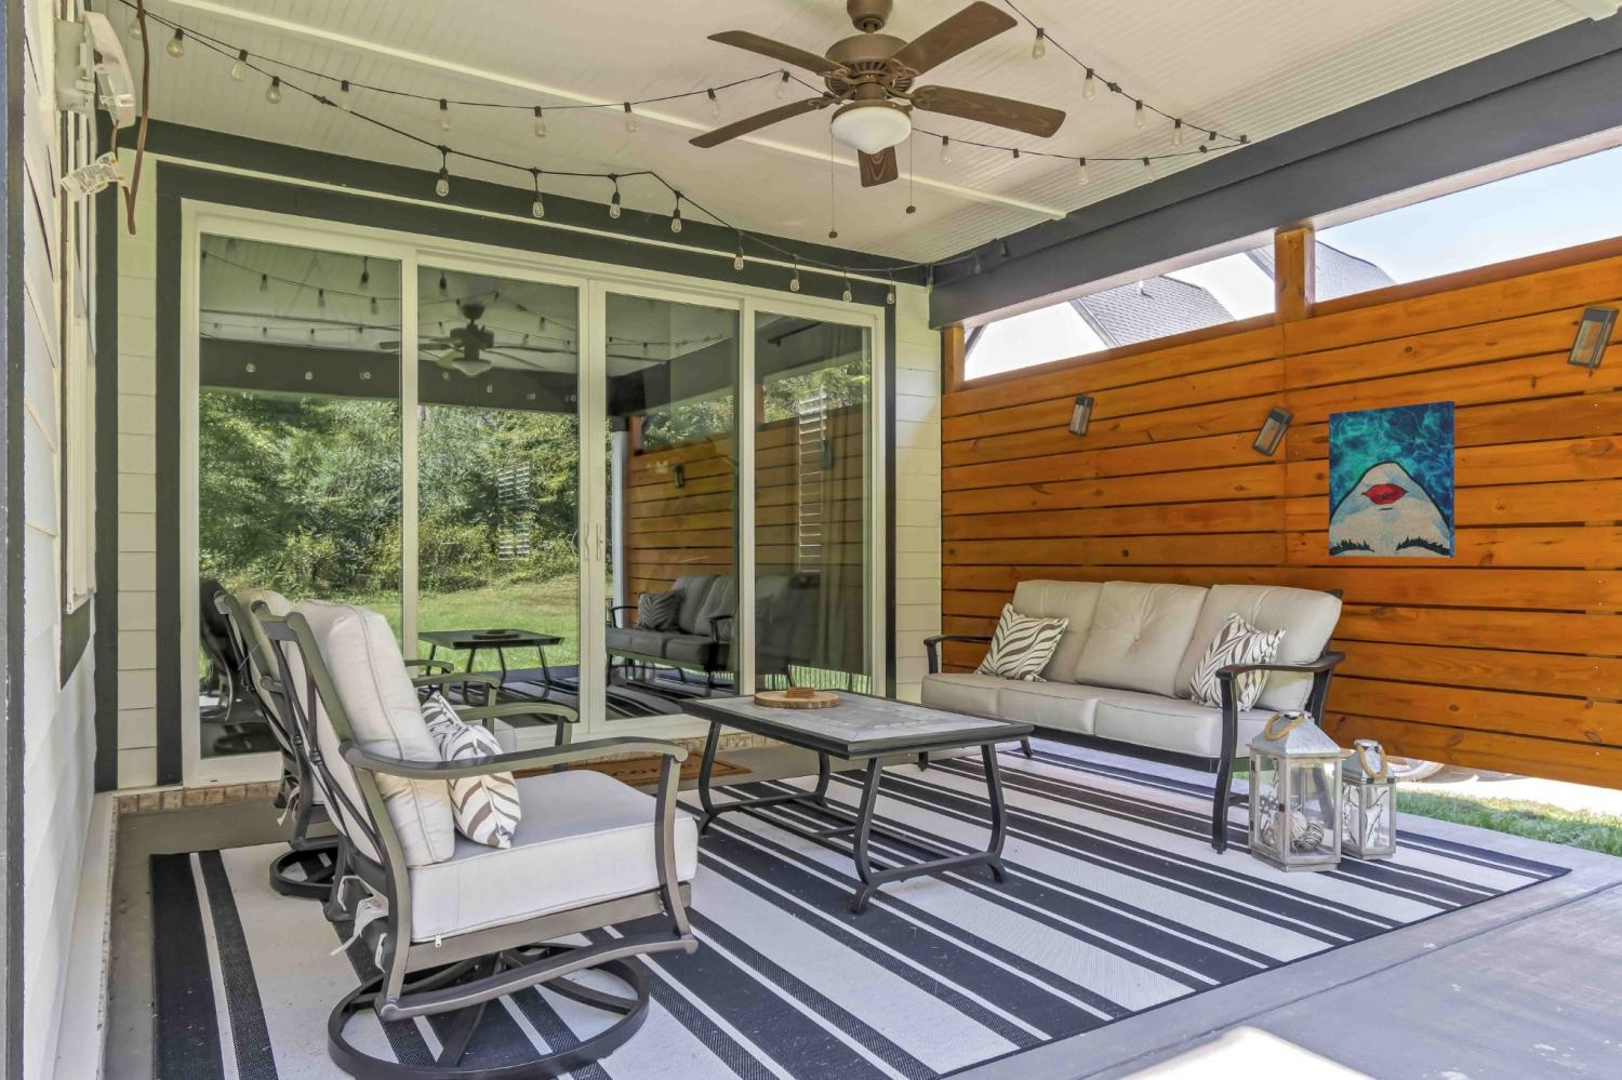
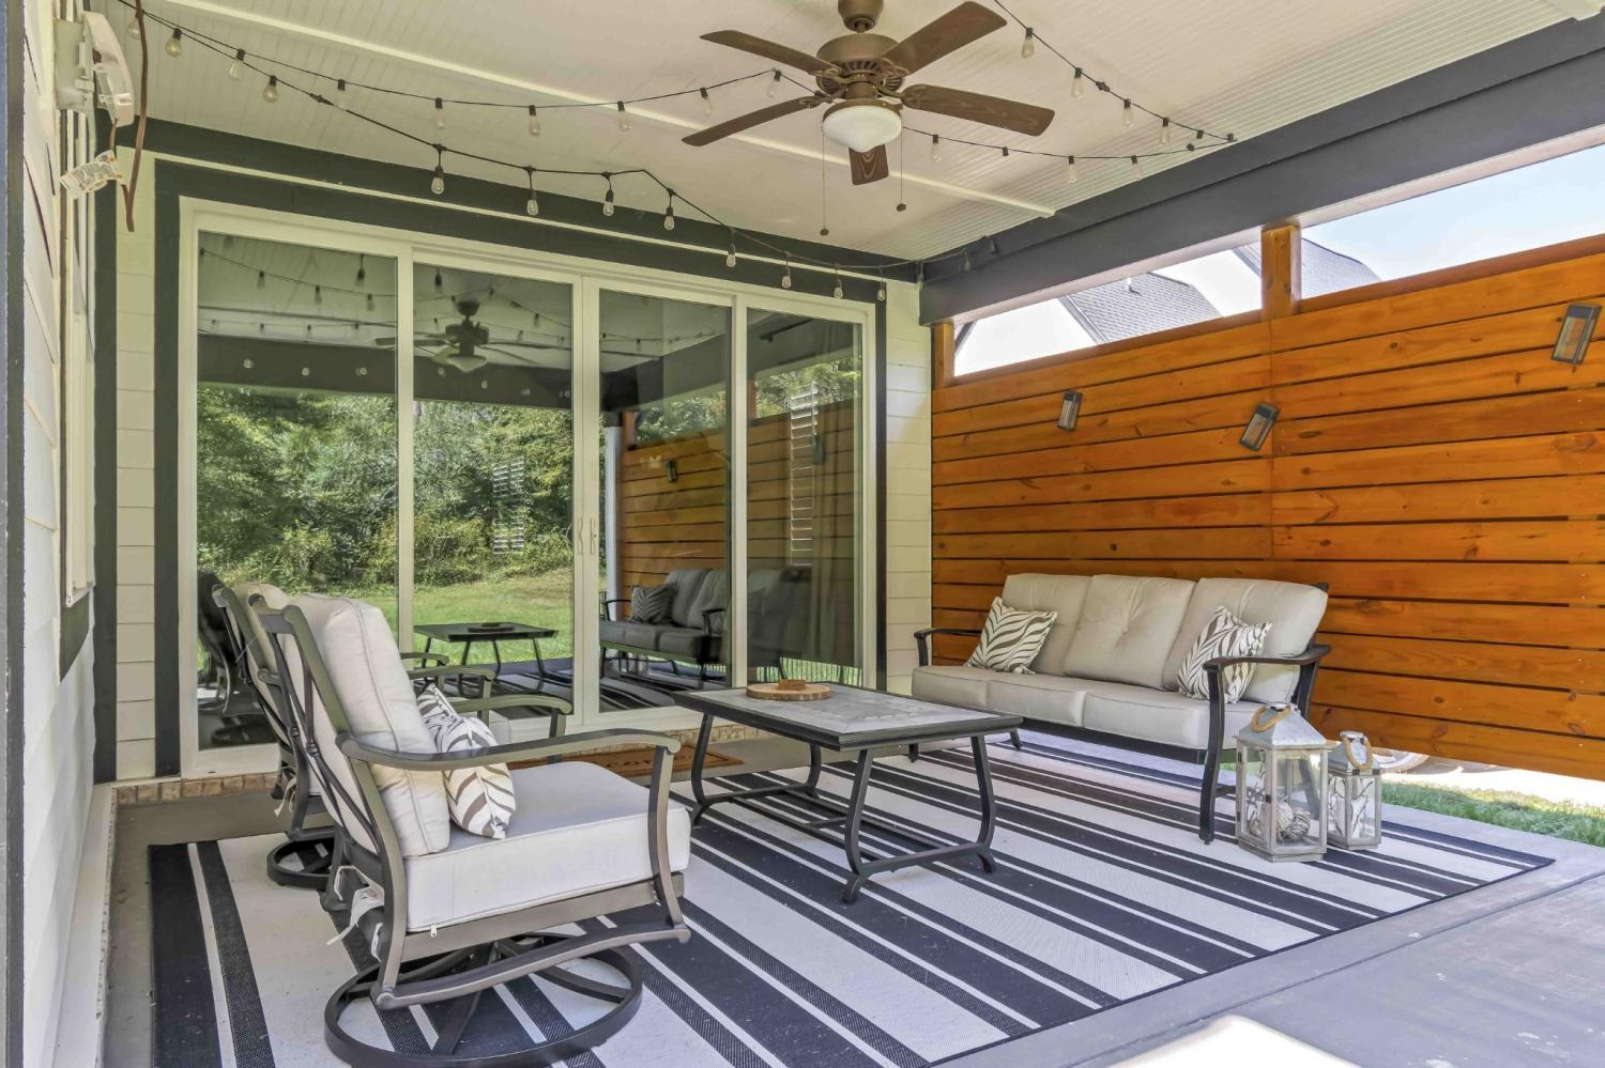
- wall art (1388, 482)
